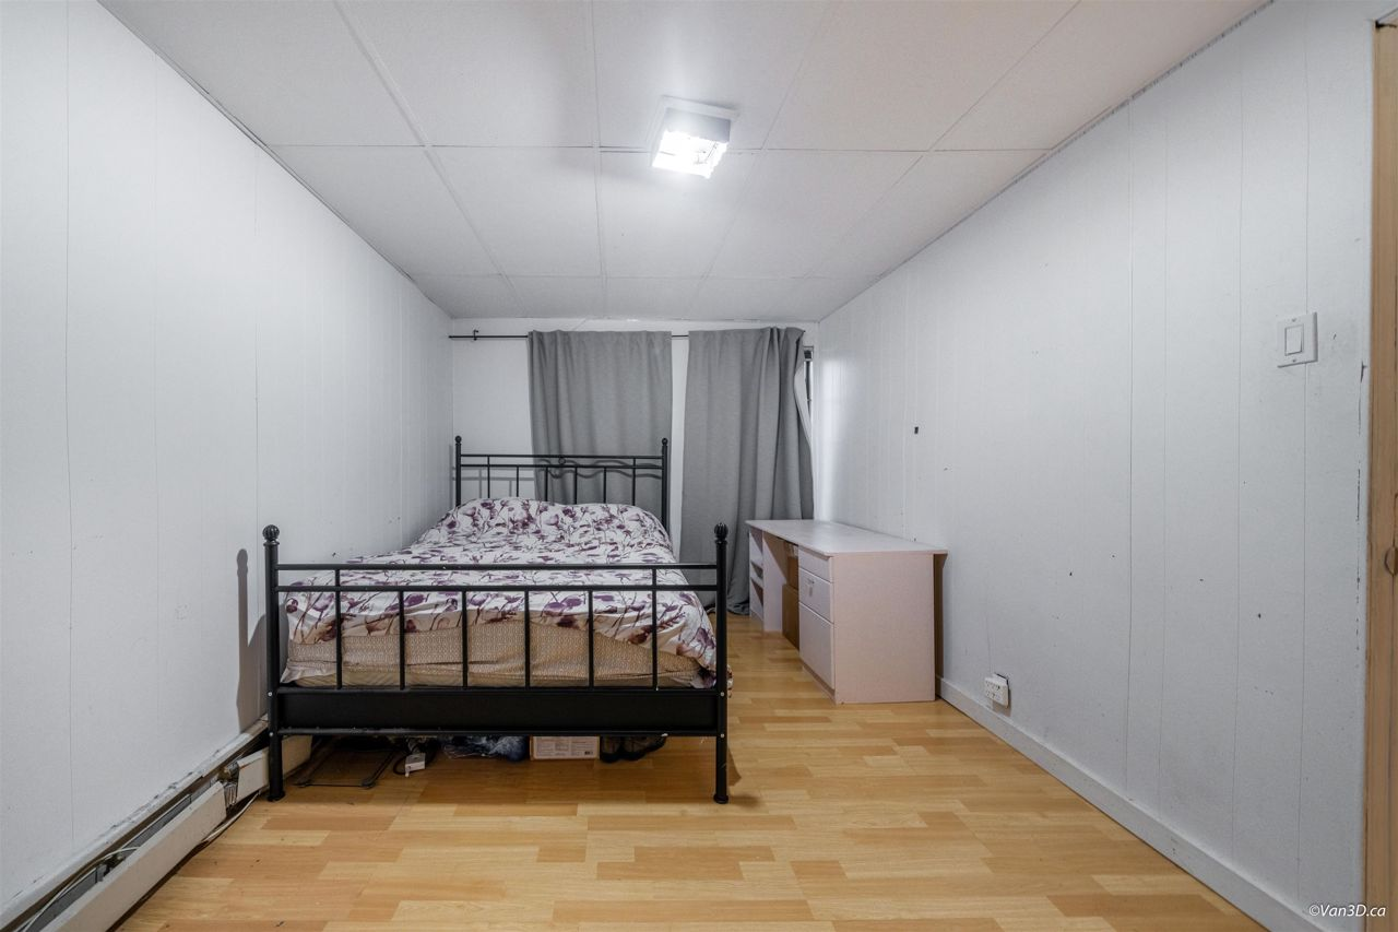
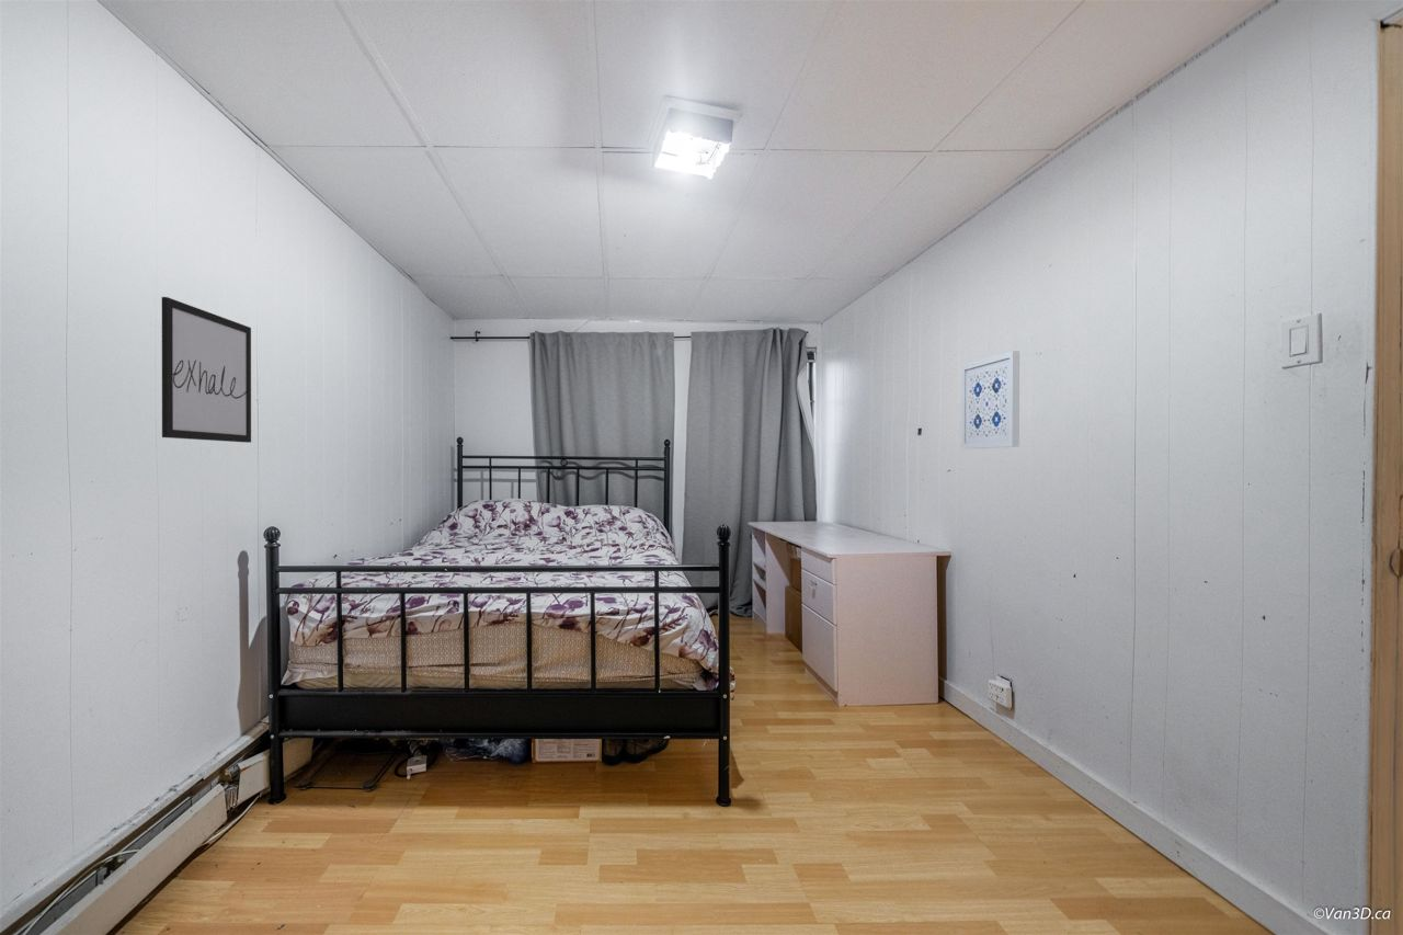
+ wall art (210, 376)
+ wall art (988, 403)
